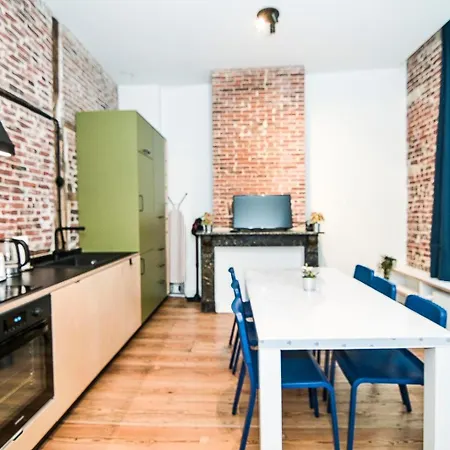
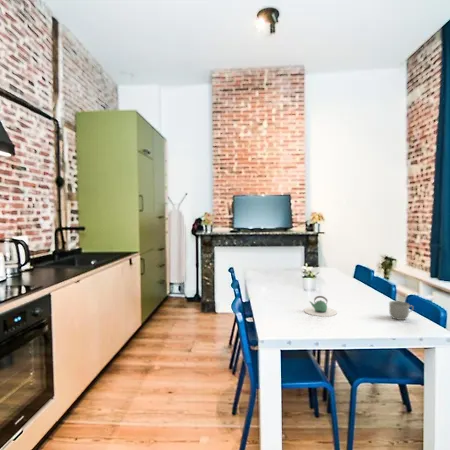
+ mug (401, 310)
+ teapot (320, 303)
